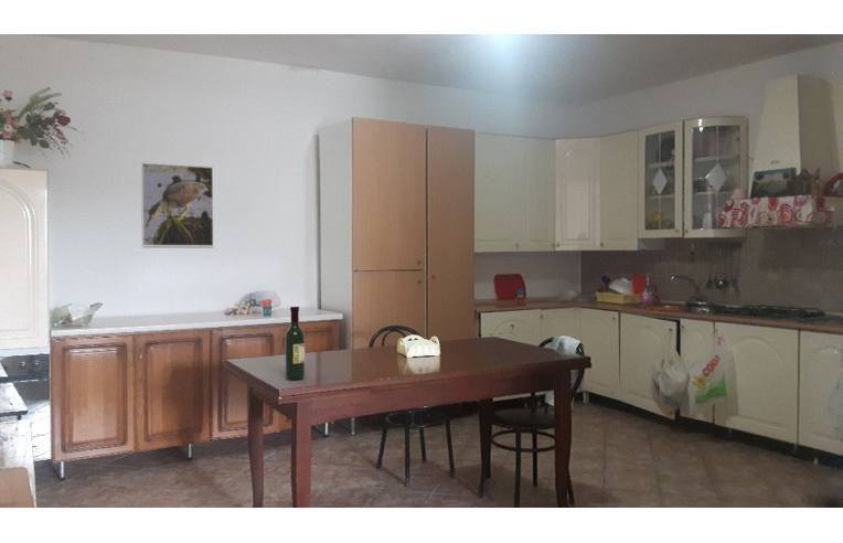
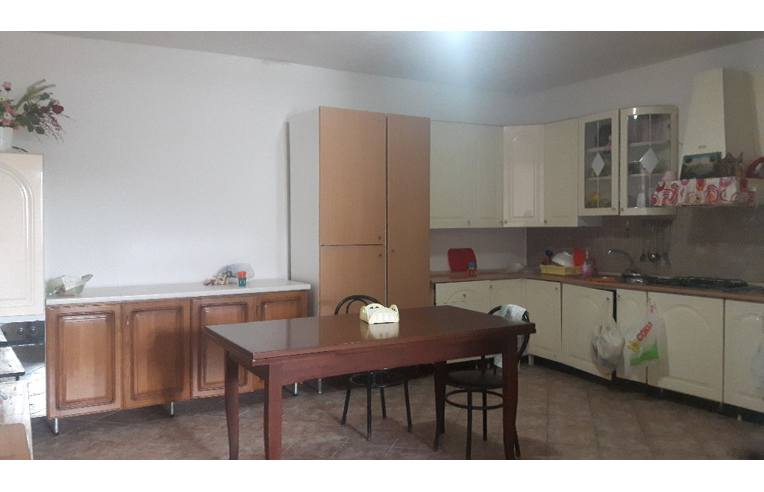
- wine bottle (295, 342)
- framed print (178, 205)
